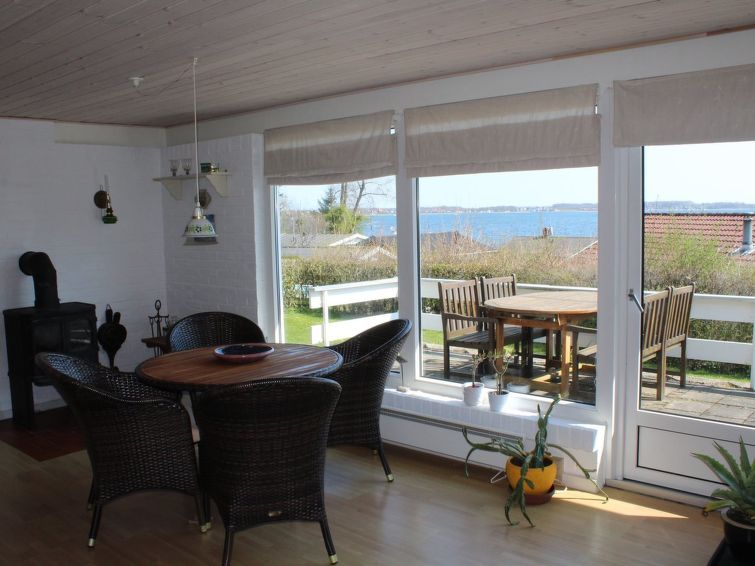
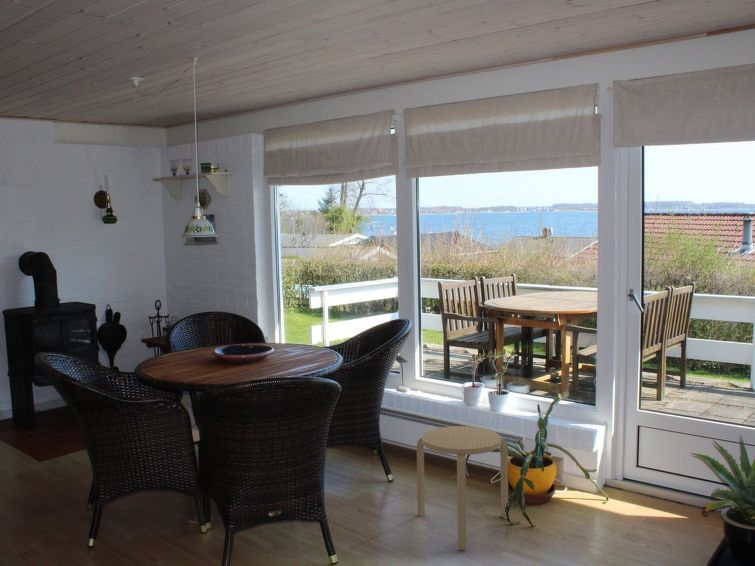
+ stool (461, 484)
